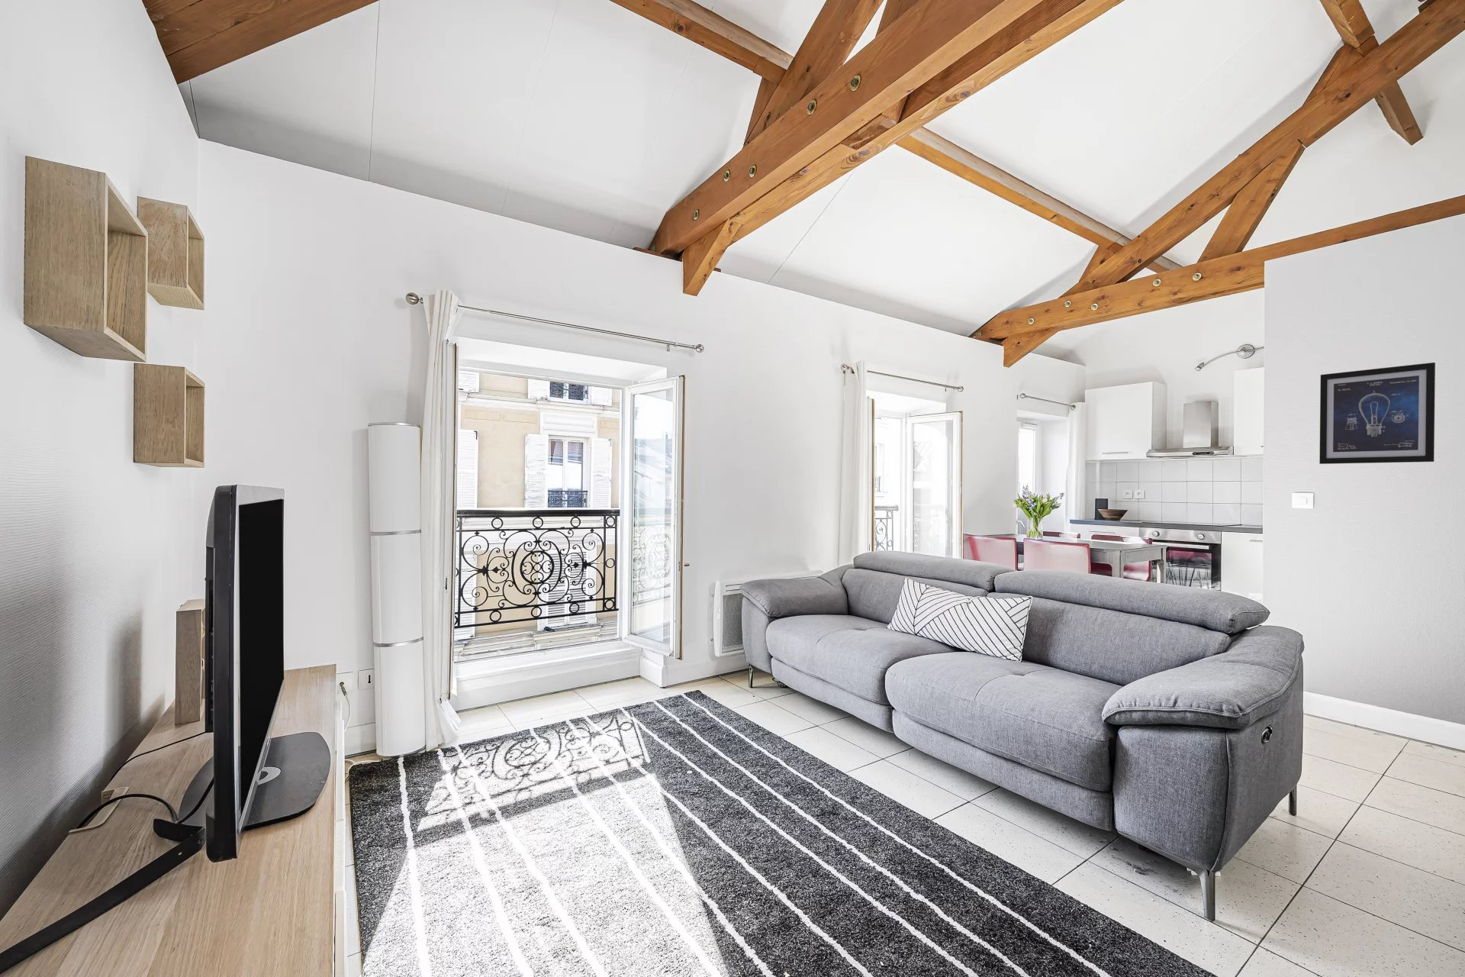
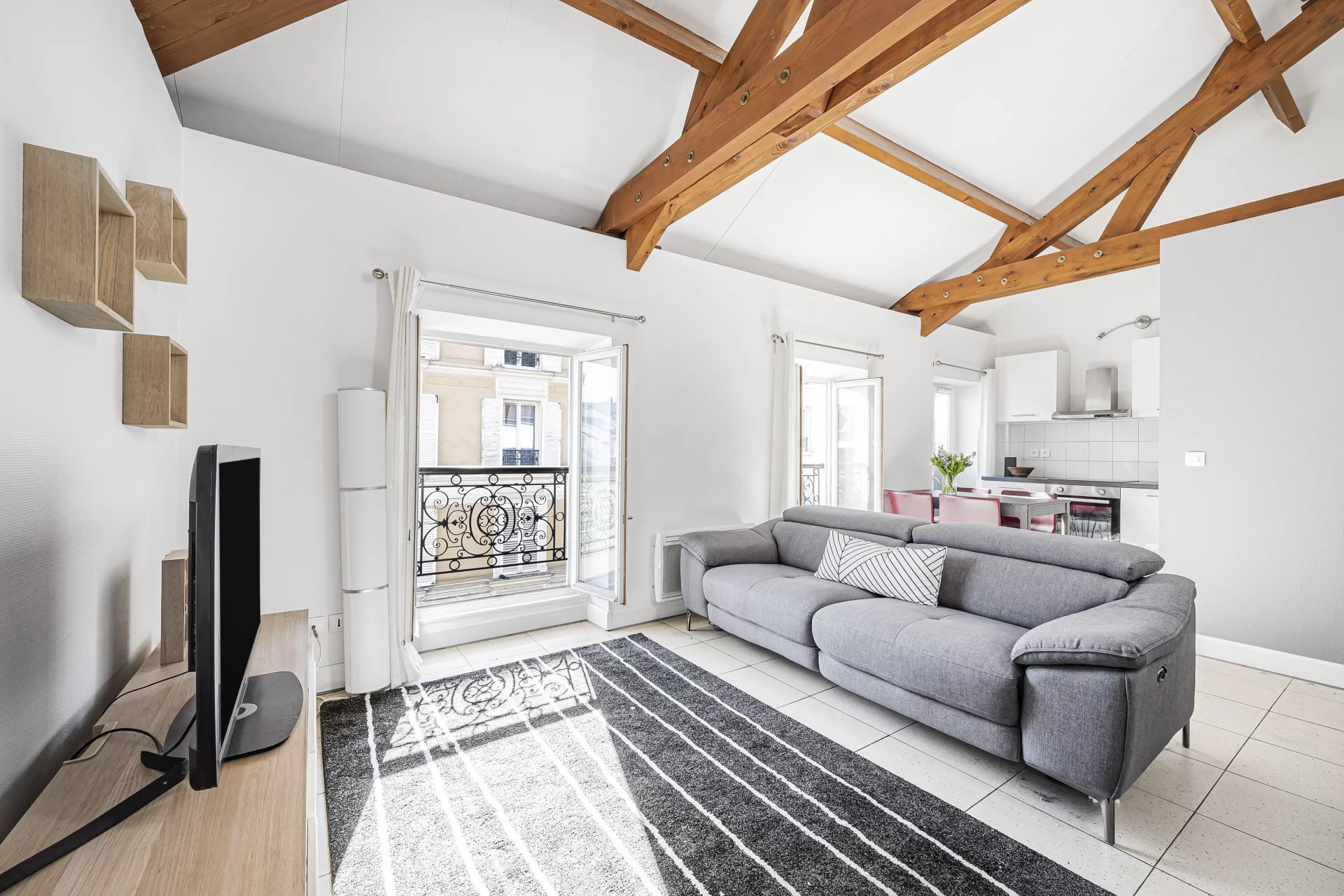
- wall art (1375, 417)
